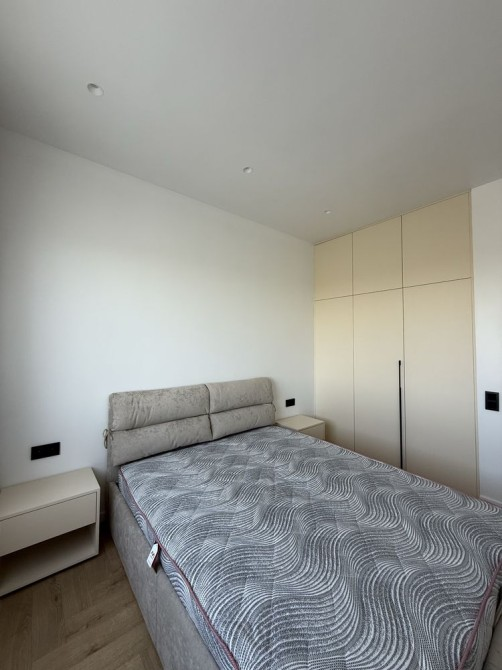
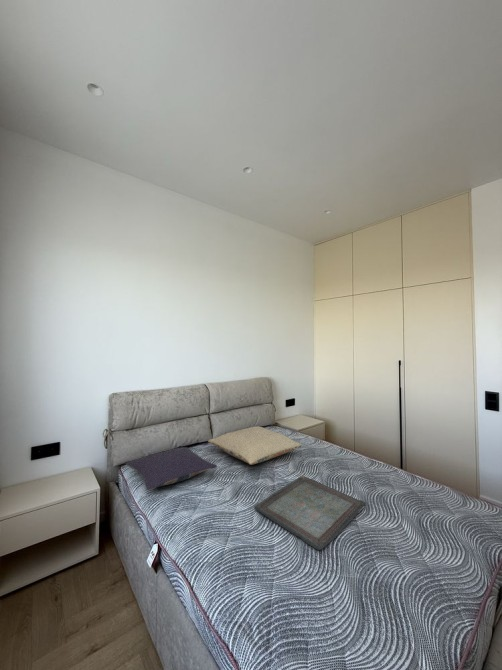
+ serving tray (309, 505)
+ pillow (170, 464)
+ pillow (254, 443)
